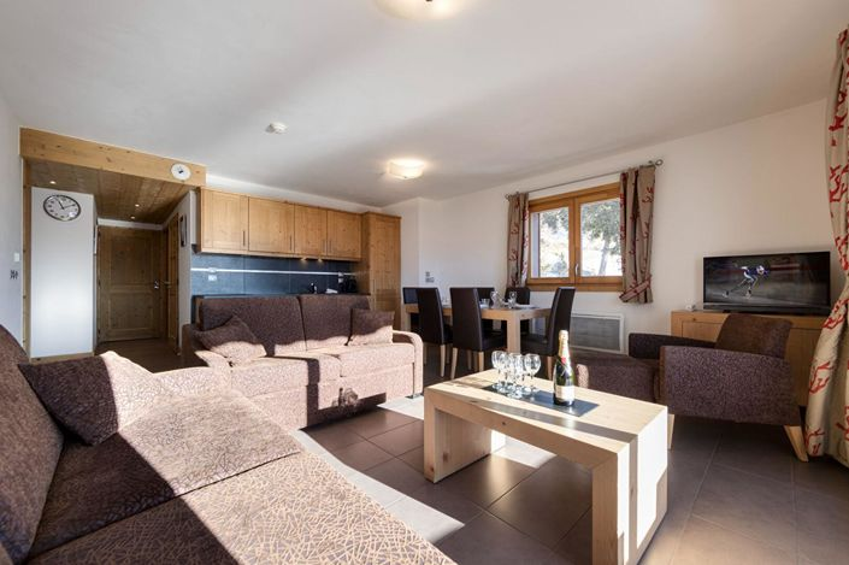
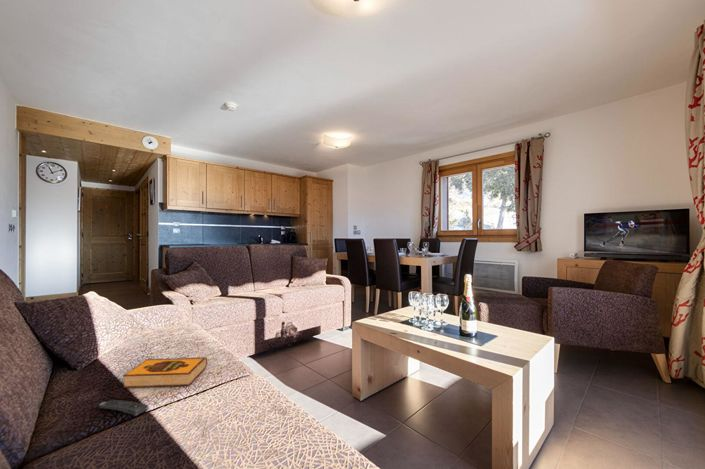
+ remote control (121, 406)
+ hardback book (168, 370)
